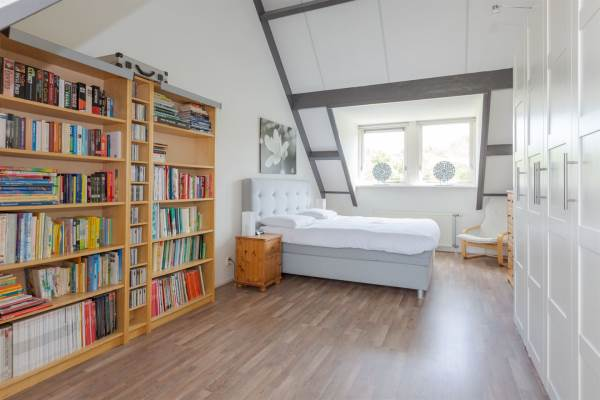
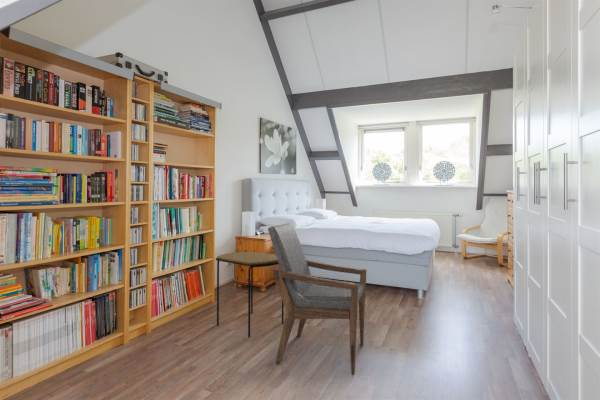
+ side table (251, 290)
+ armchair (318, 289)
